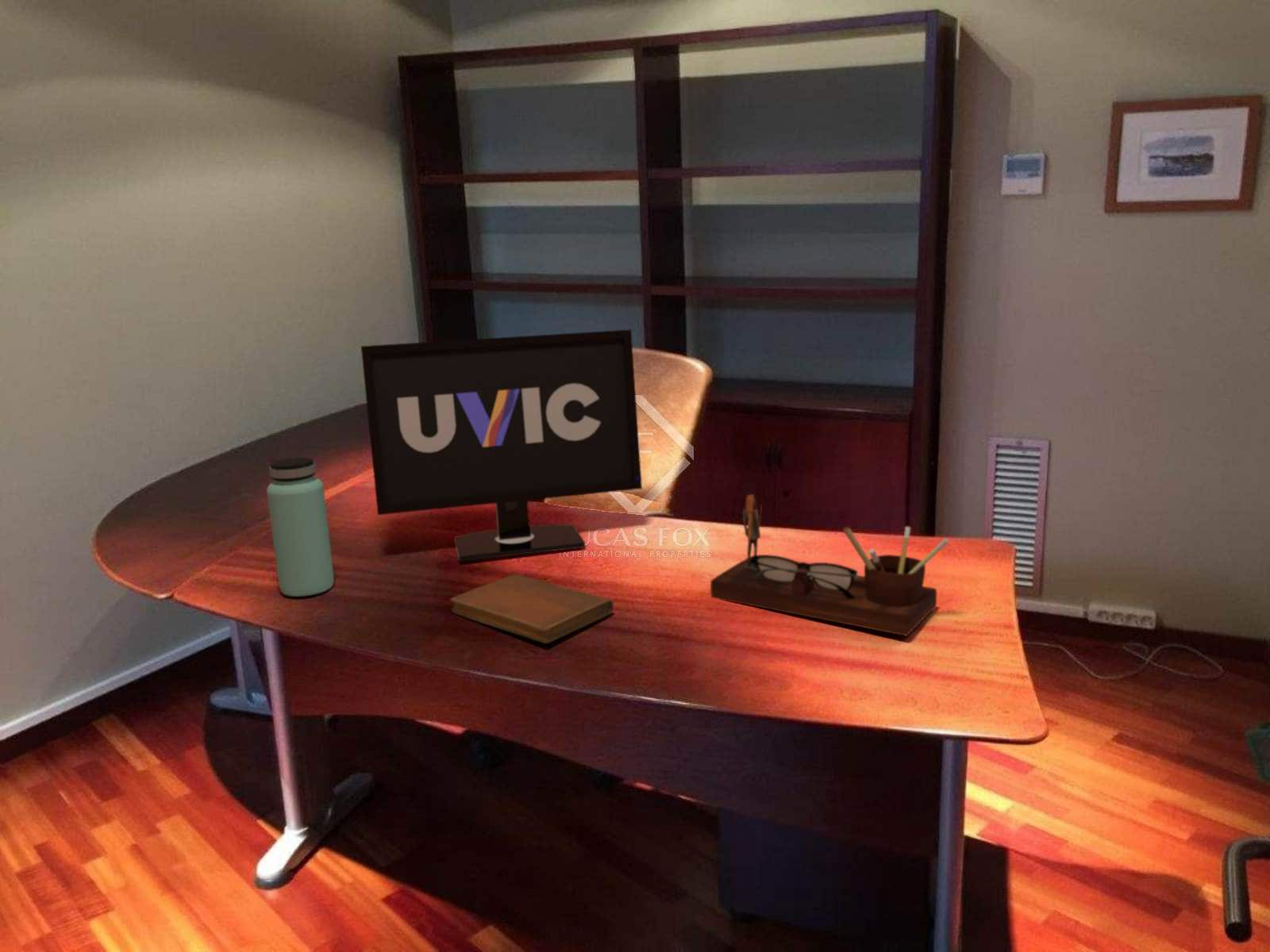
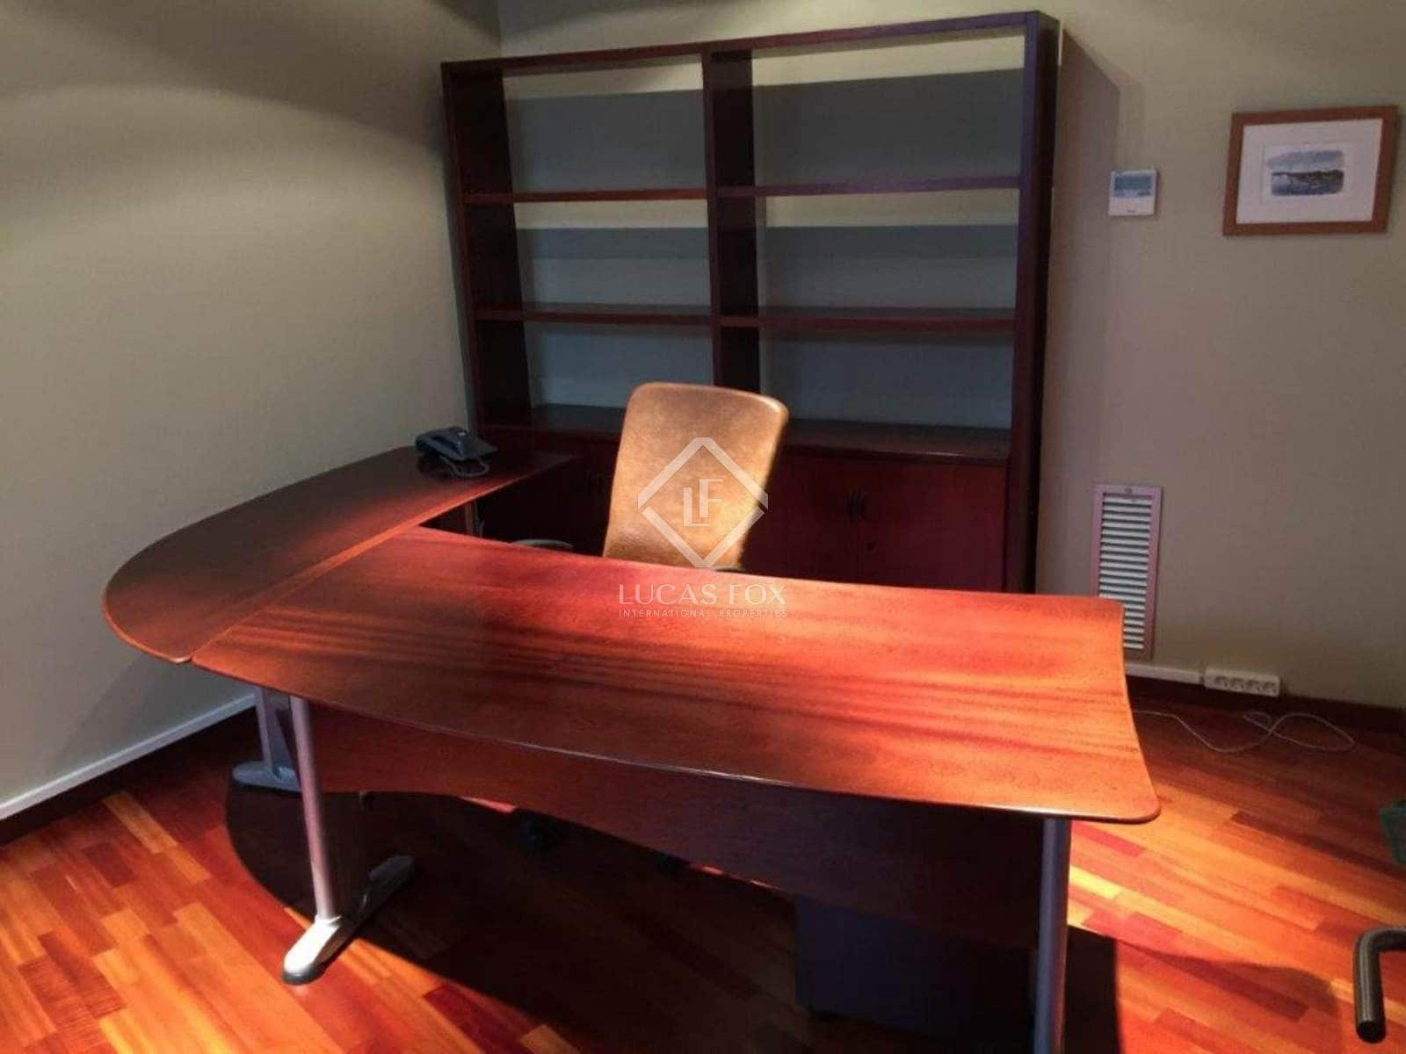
- notebook (530, 605)
- desk organizer (827, 562)
- monitor (508, 443)
- bottle (299, 526)
